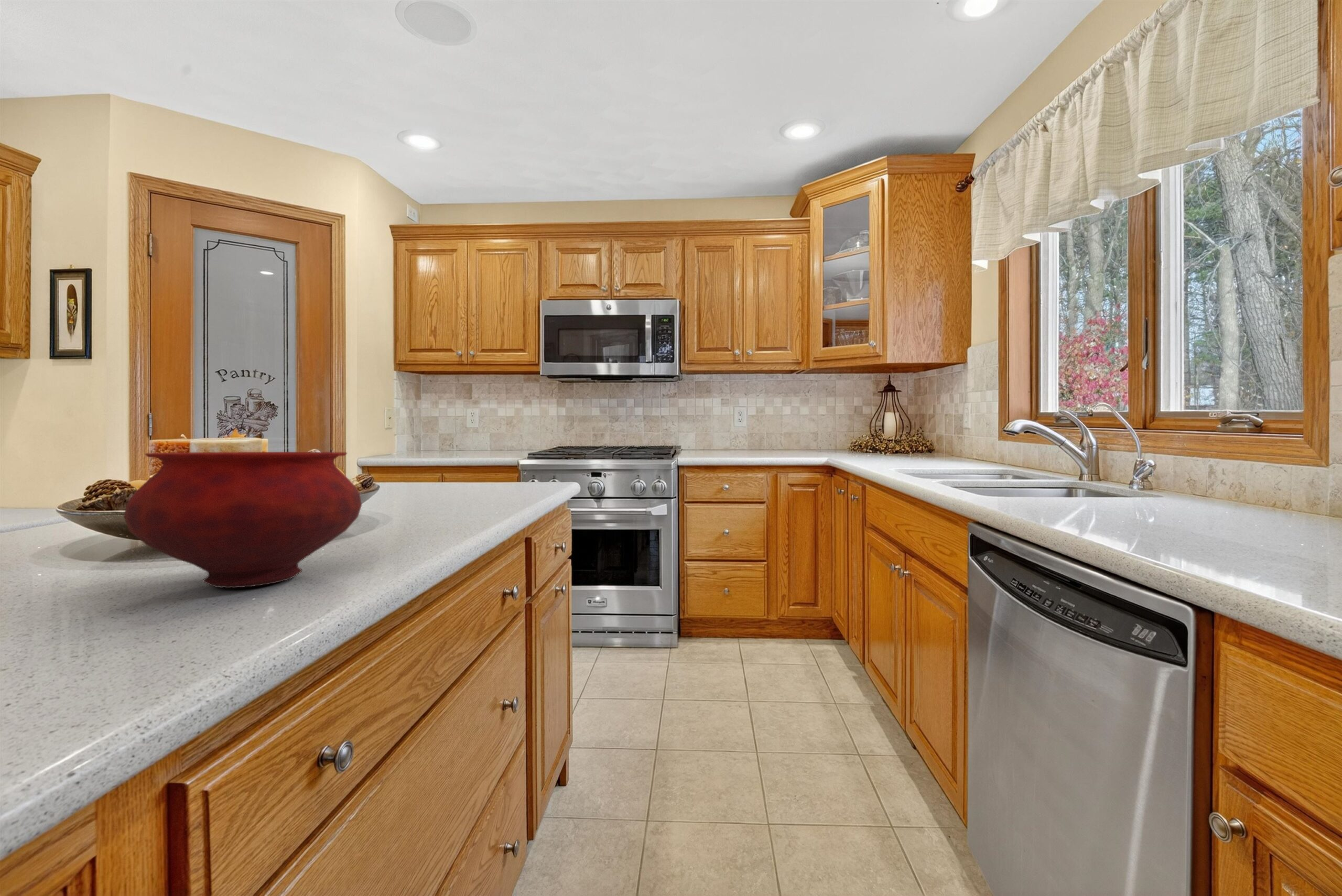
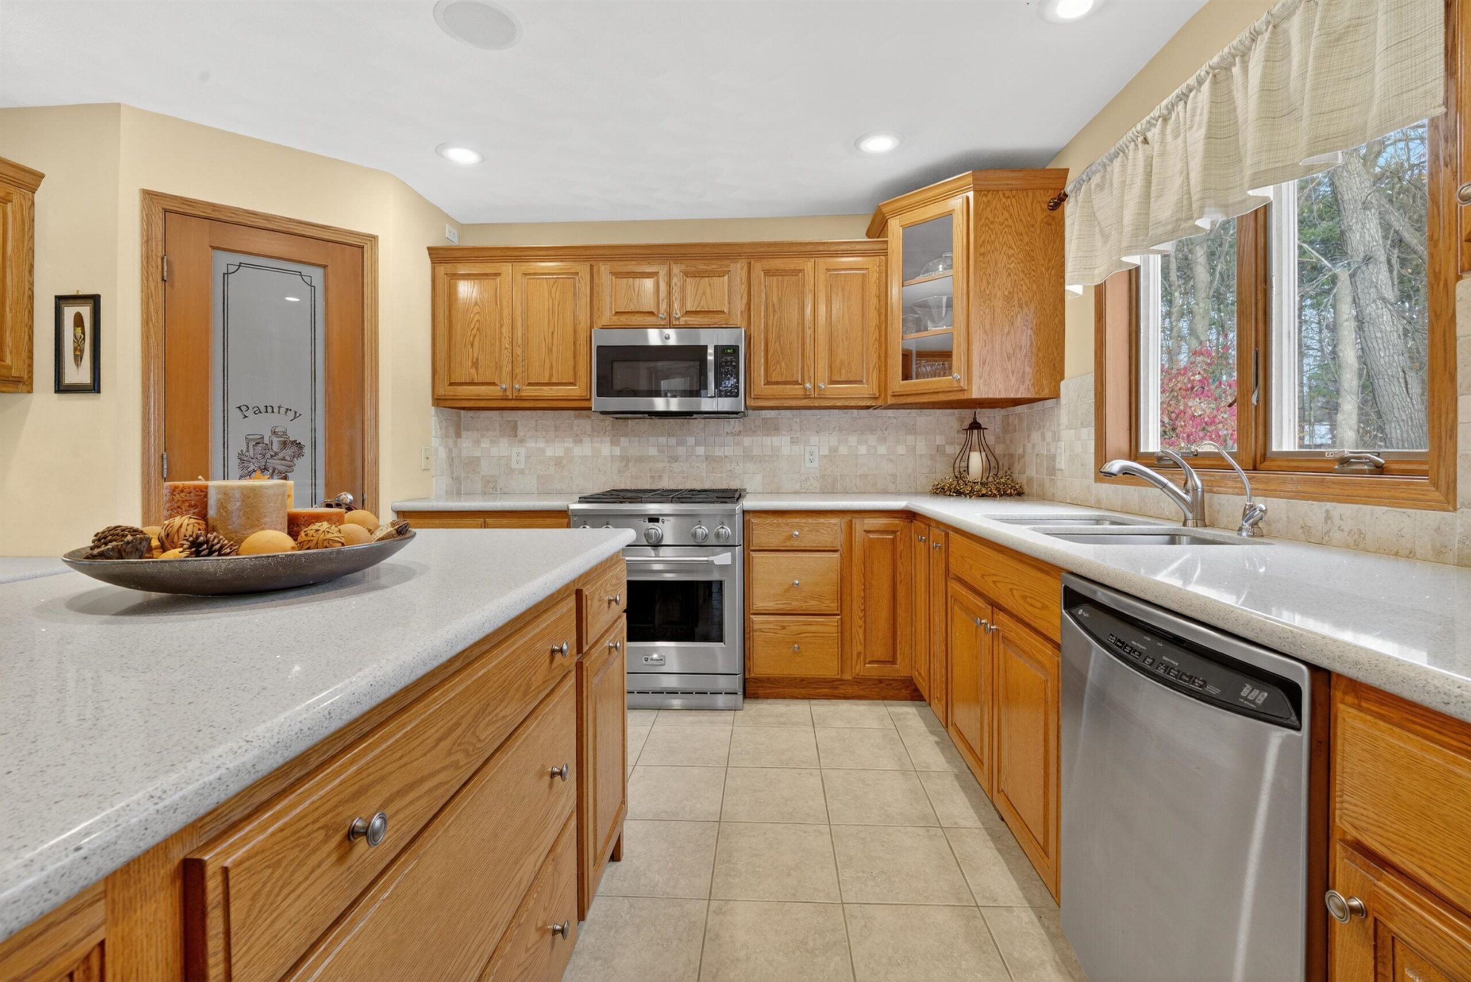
- bowl (254, 516)
